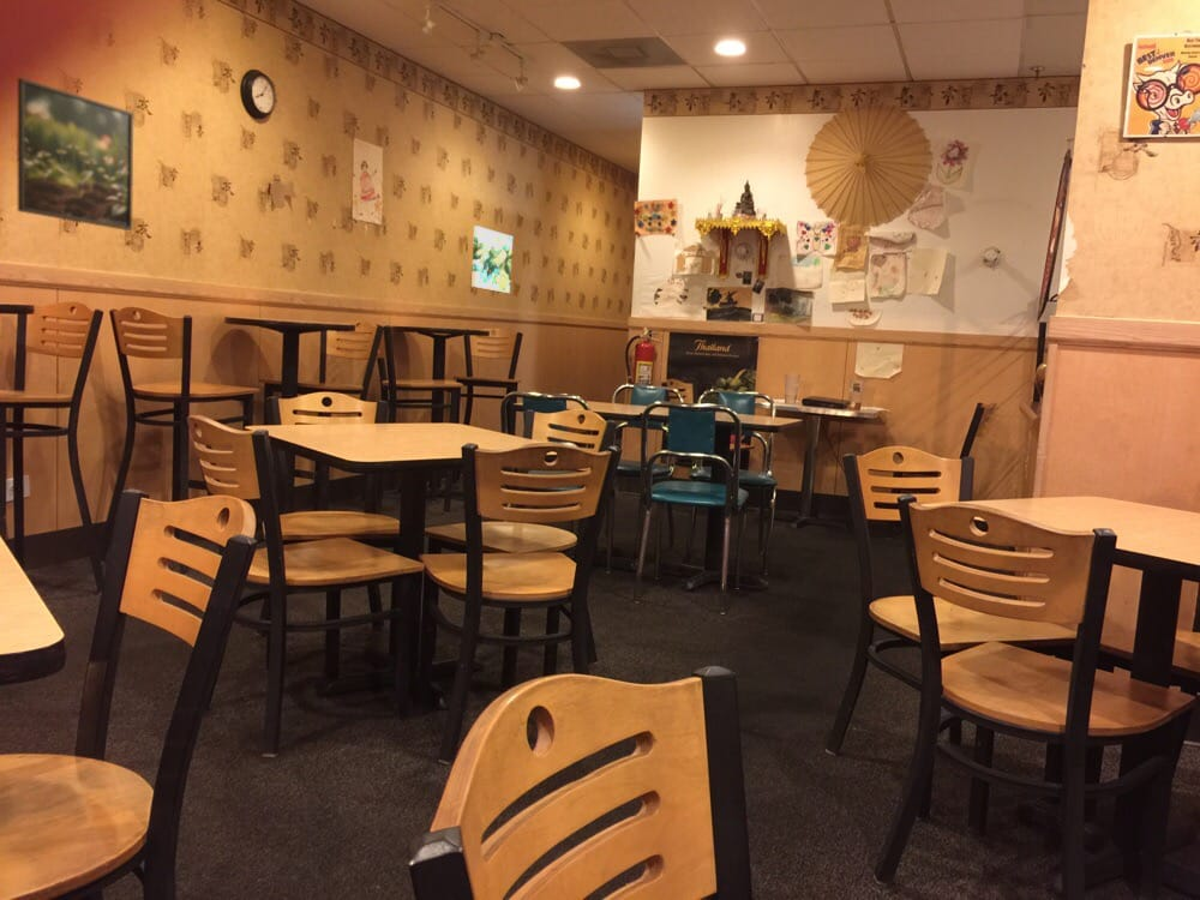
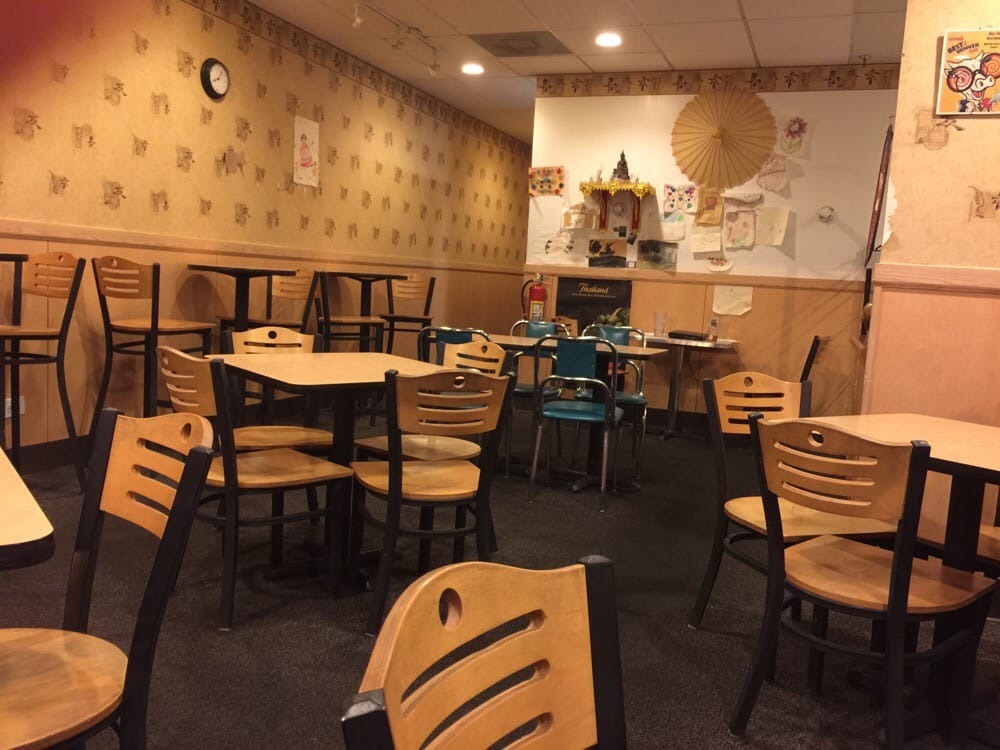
- wall art (492, 260)
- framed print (78, 158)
